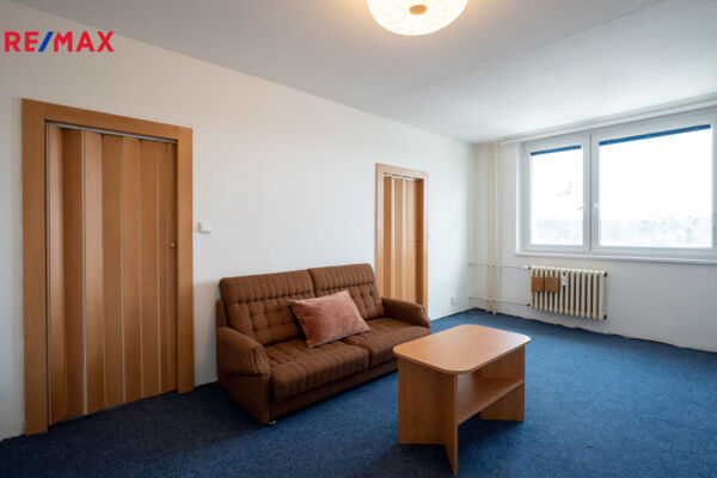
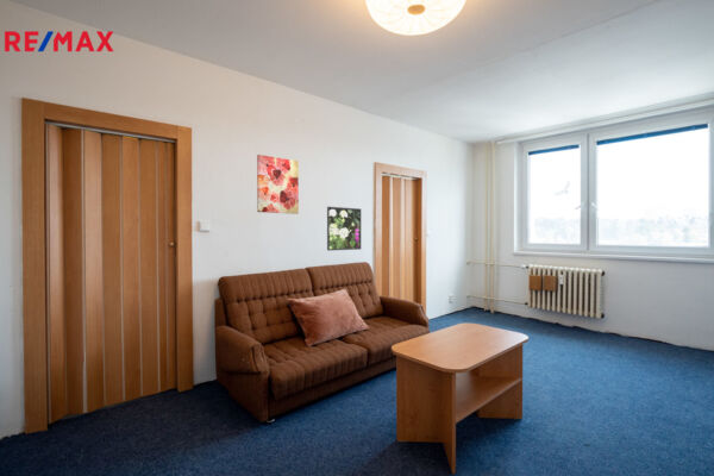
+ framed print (344, 228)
+ wall art (278, 184)
